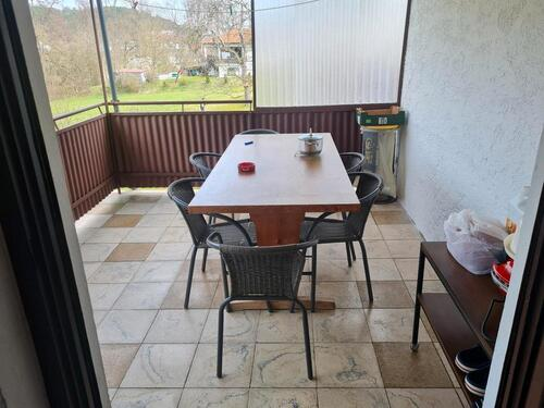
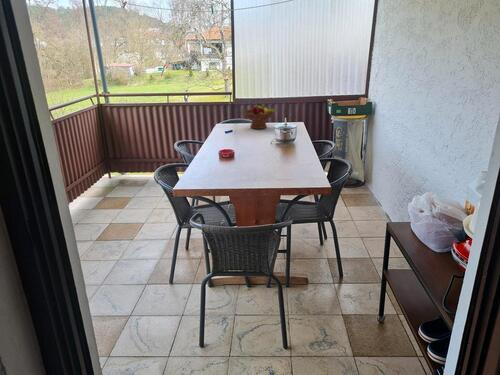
+ fruit bowl (258, 116)
